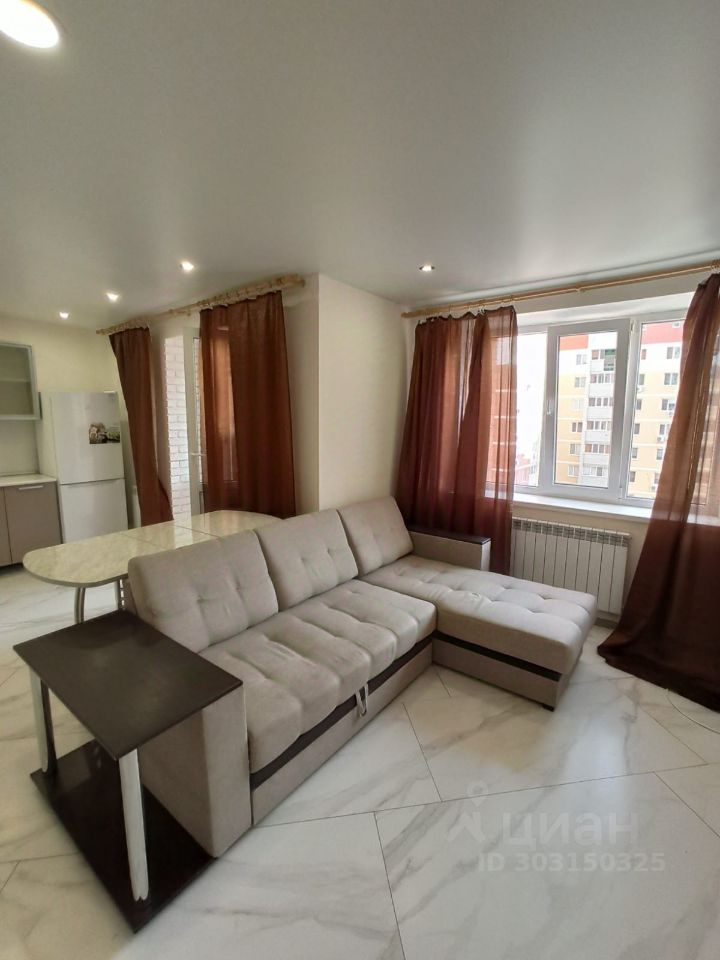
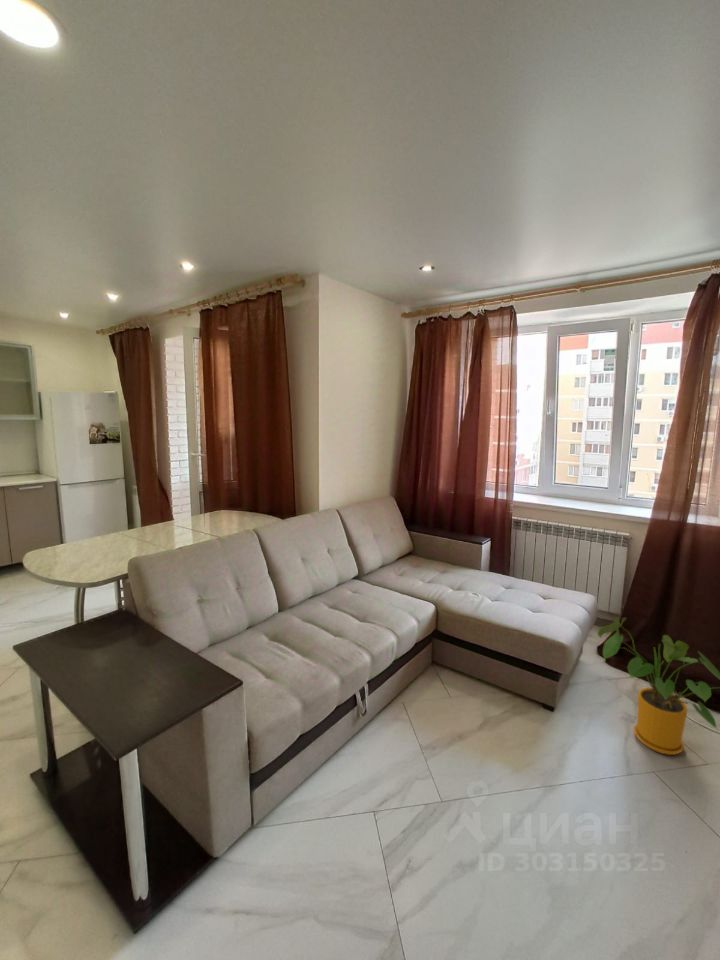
+ house plant (659, 690)
